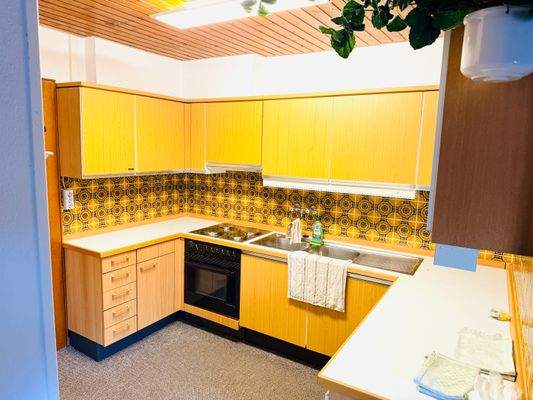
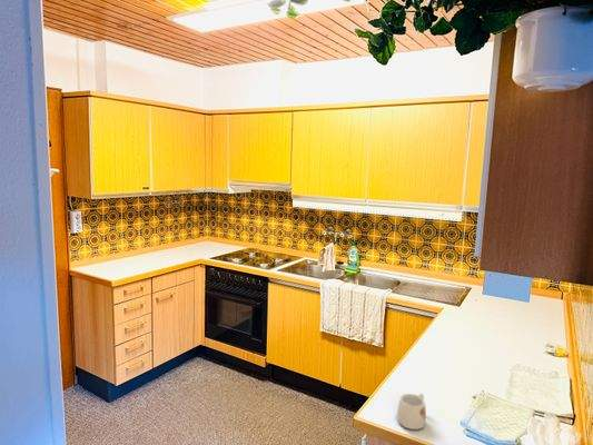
+ mug (414, 408)
